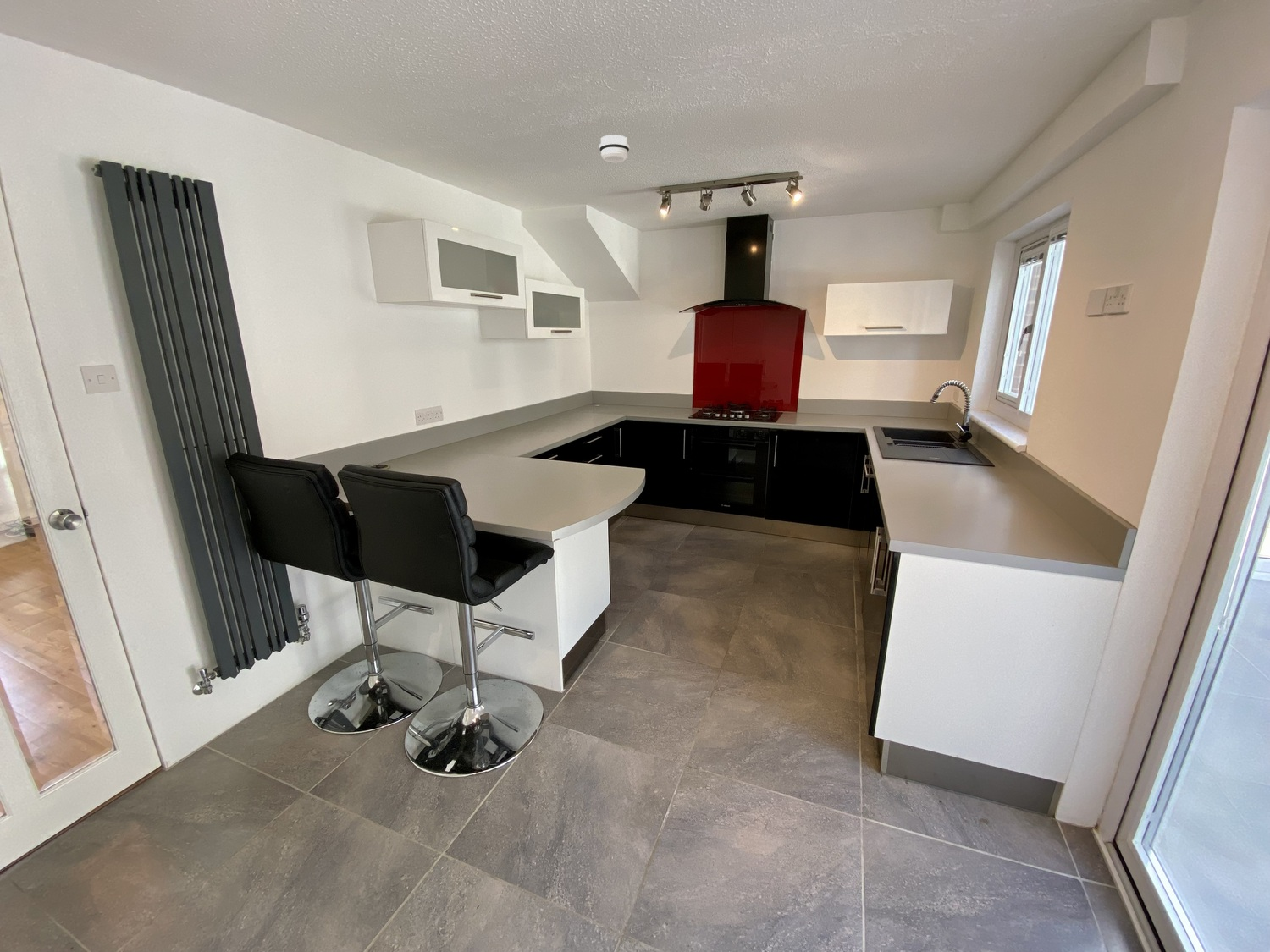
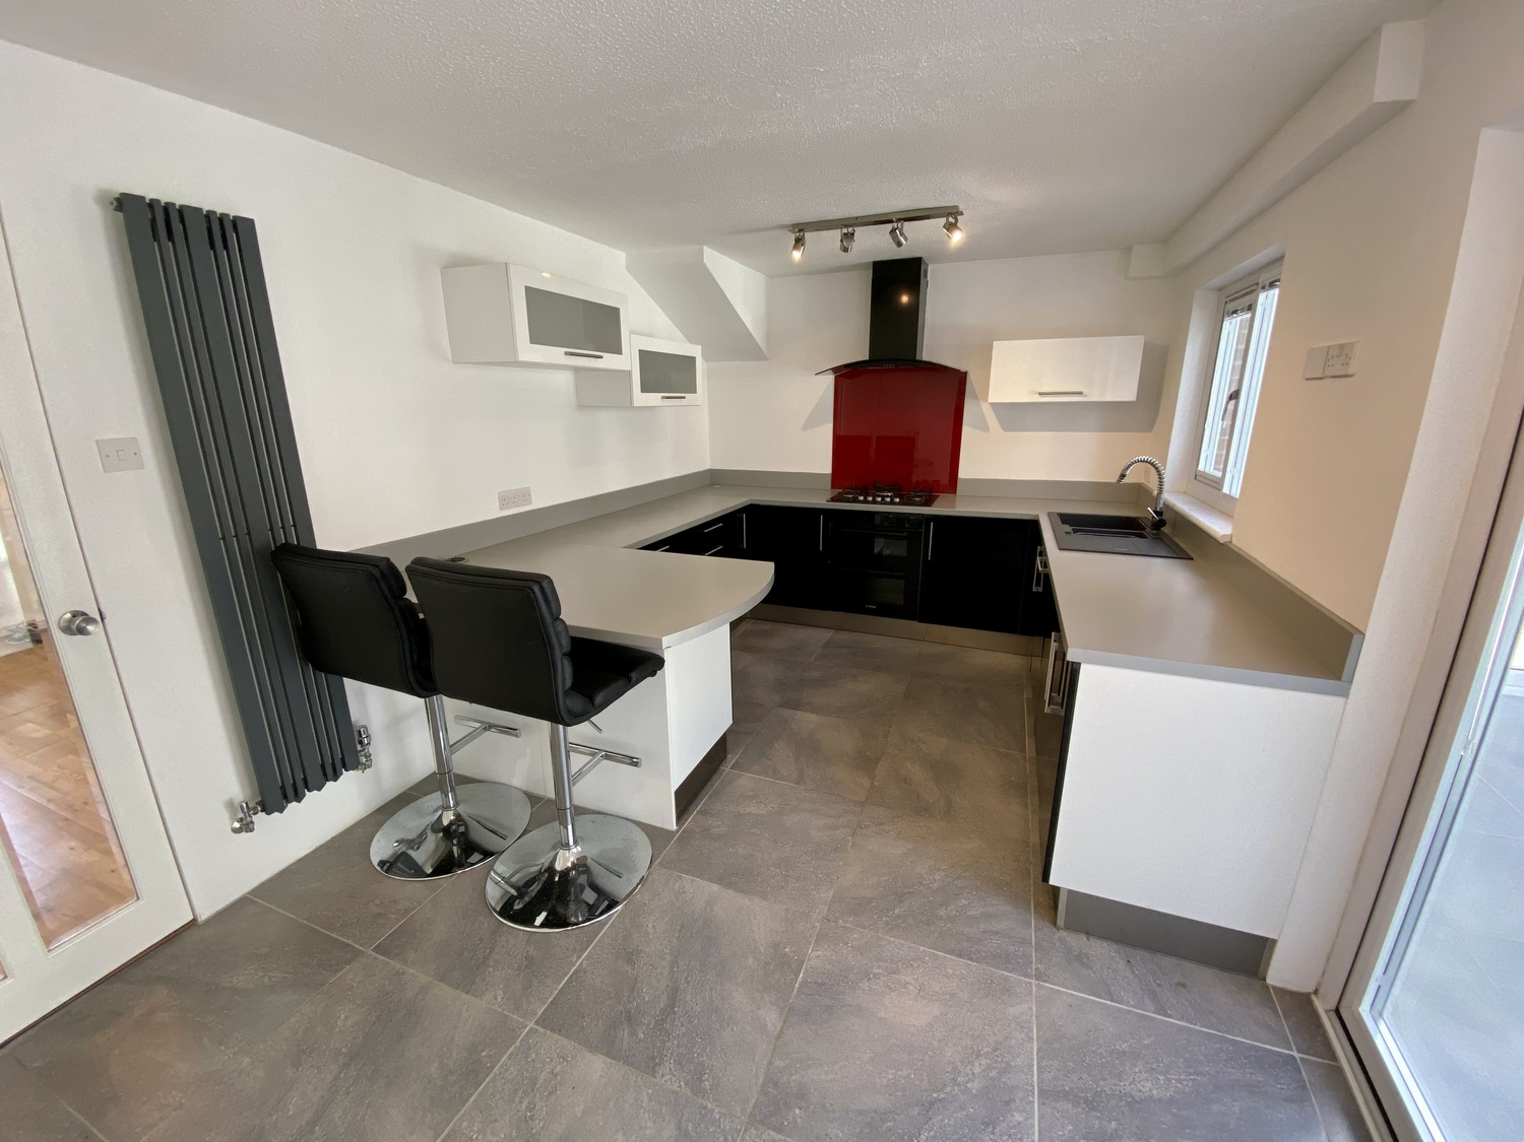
- smoke detector (614, 149)
